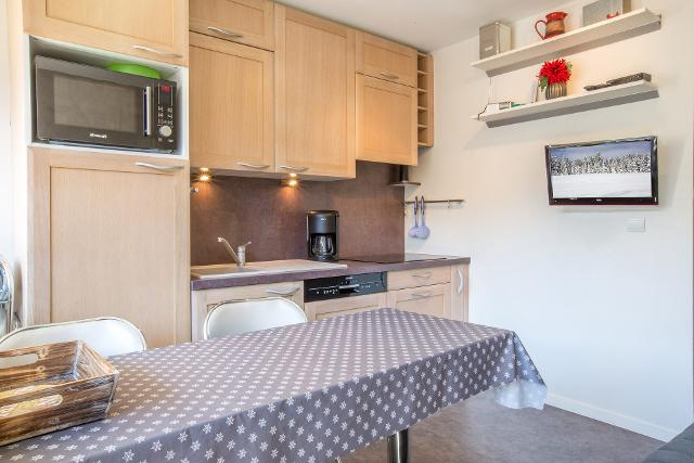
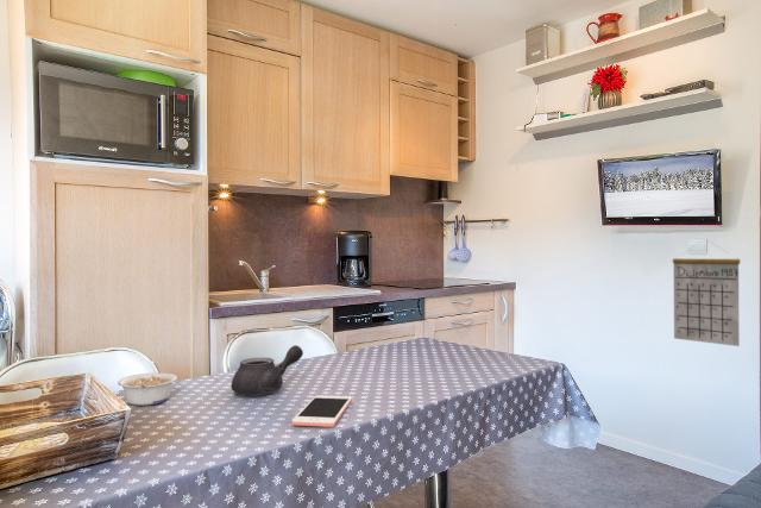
+ teapot (271, 369)
+ legume (149, 388)
+ cell phone (323, 409)
+ calendar (705, 290)
